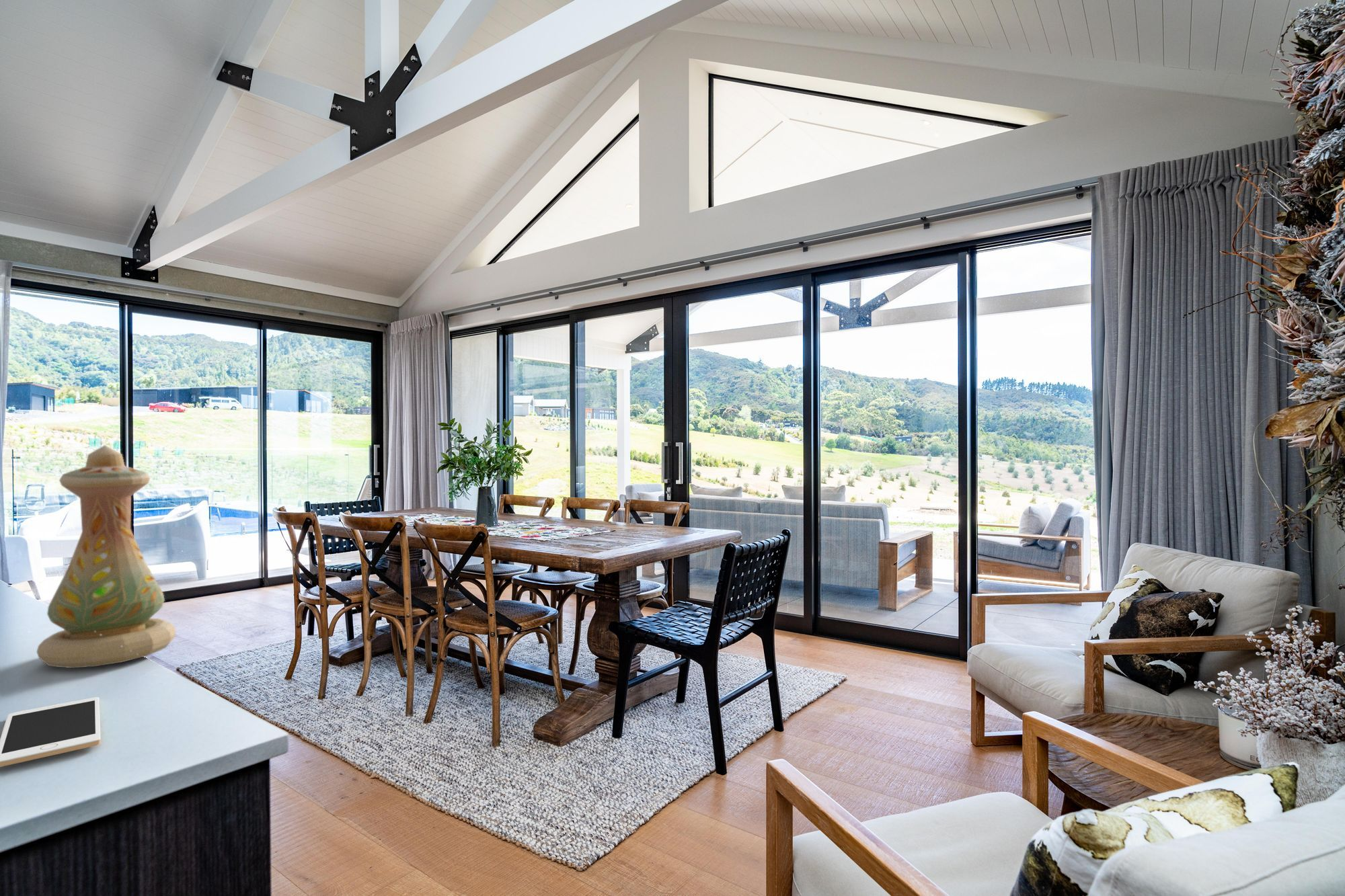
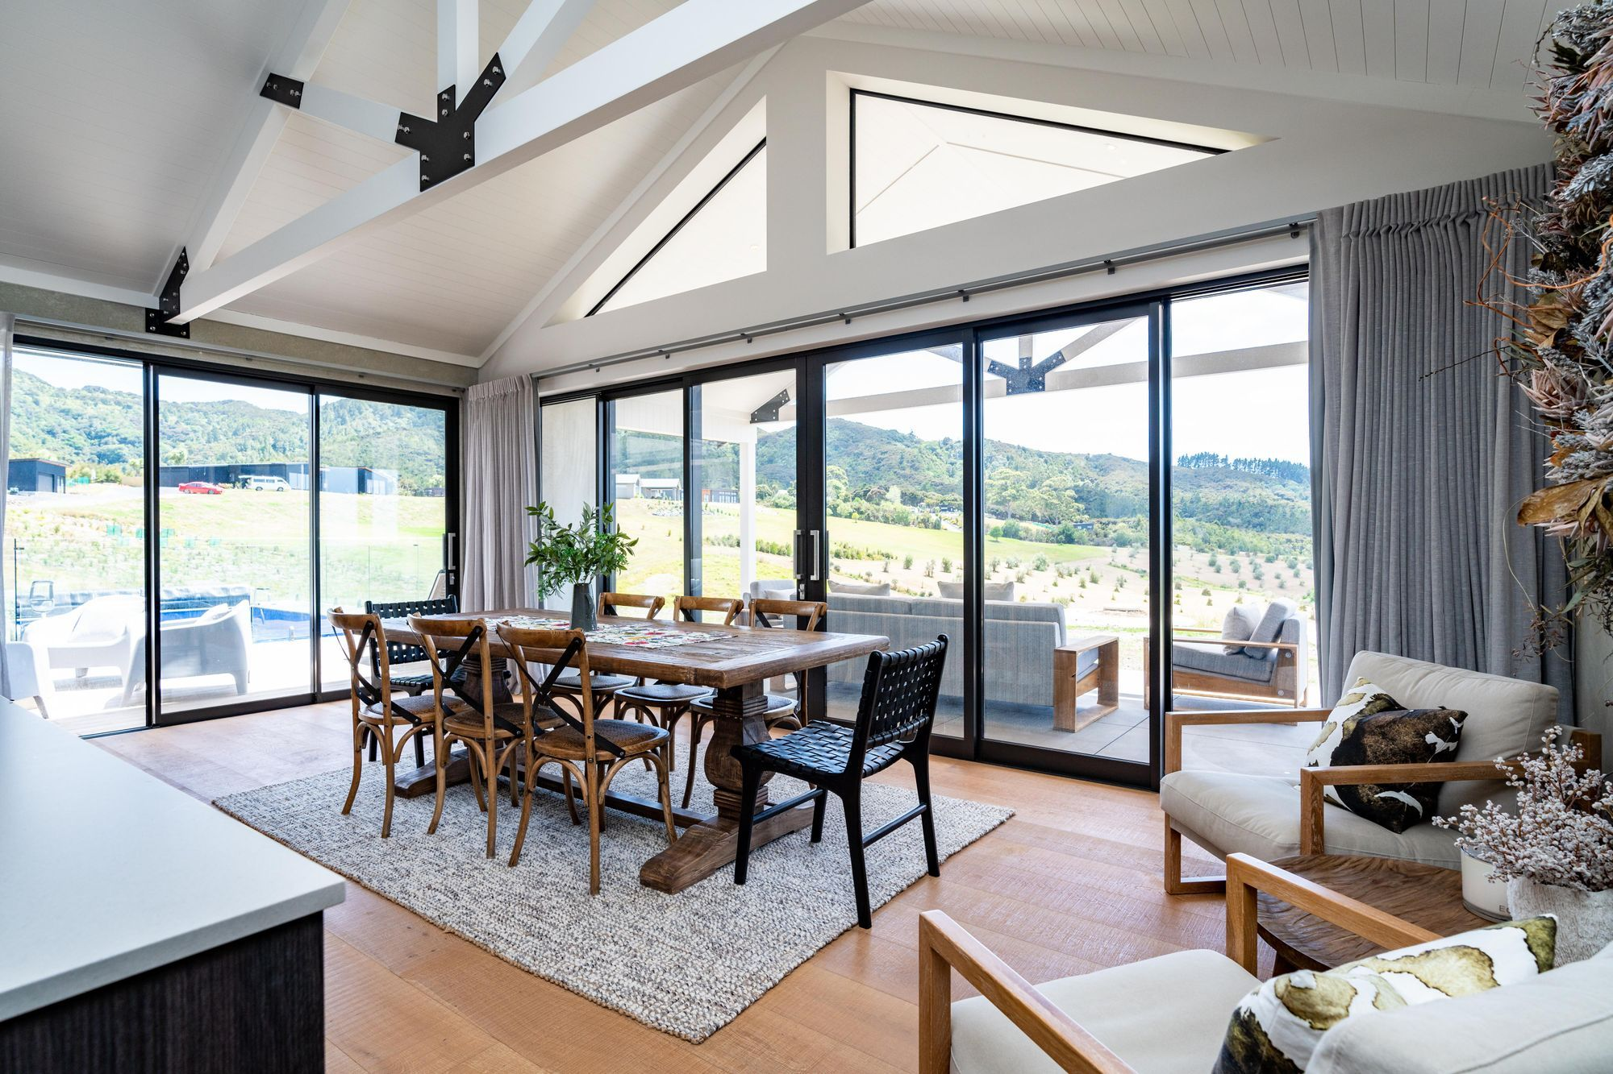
- vase (109, 549)
- cell phone (52, 728)
